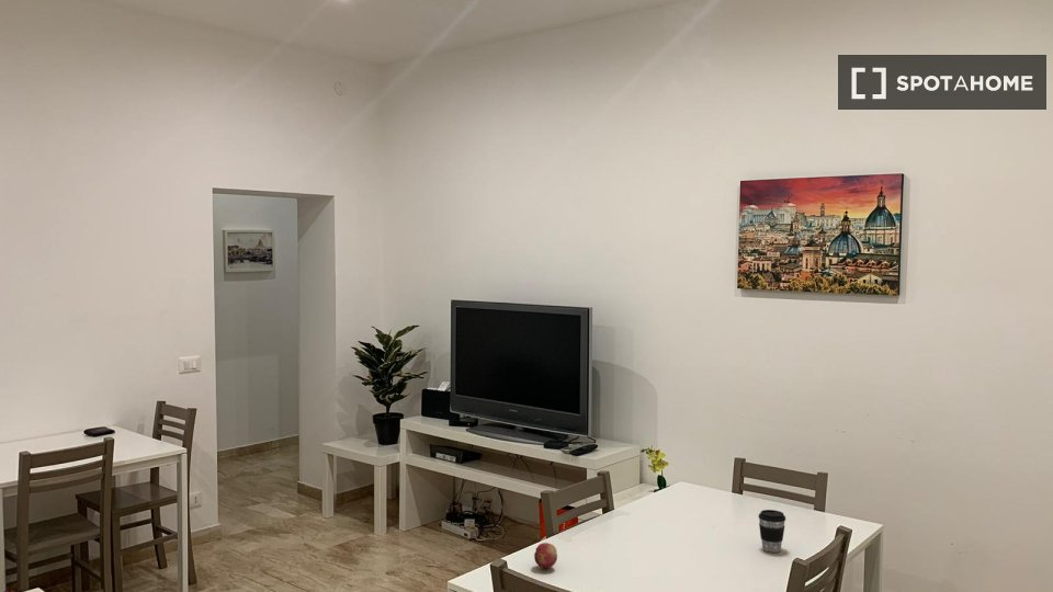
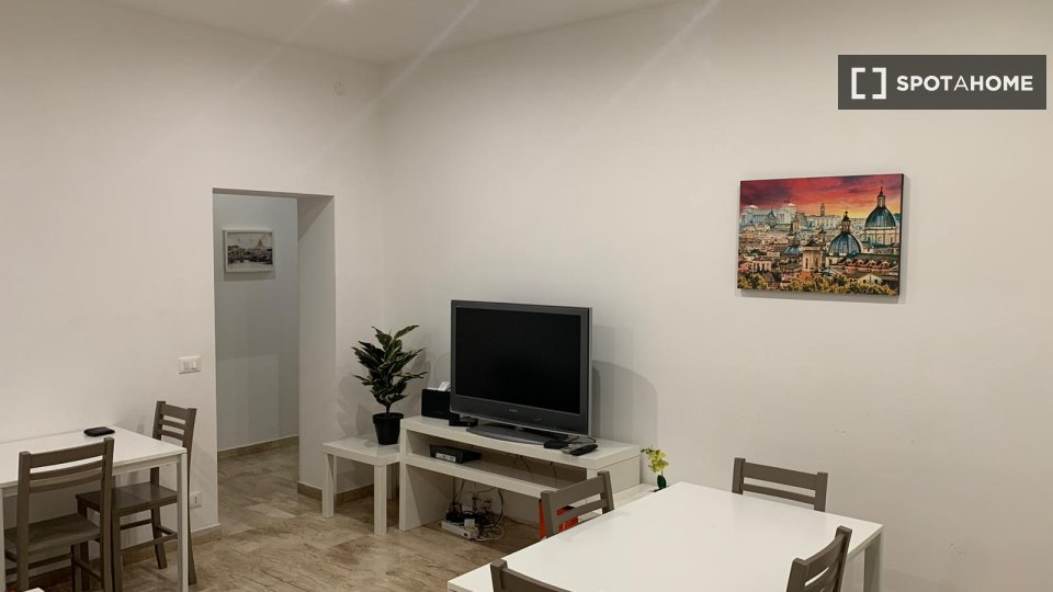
- coffee cup (771, 531)
- fruit (545, 556)
